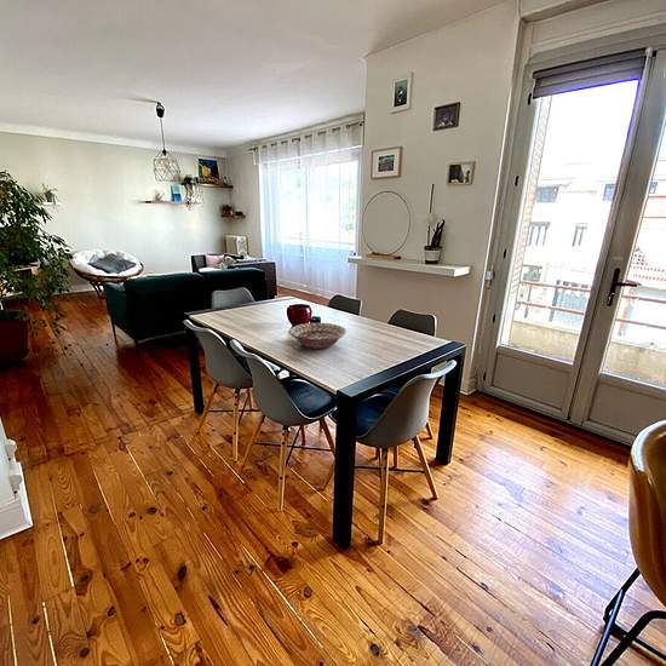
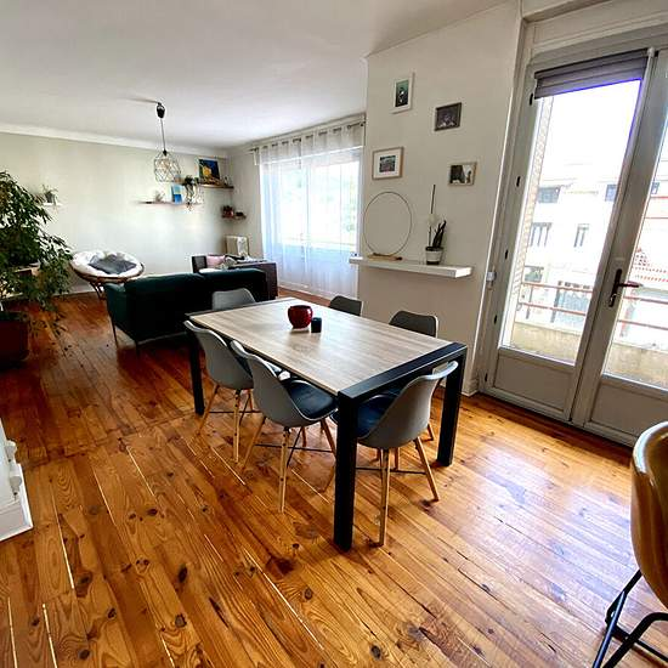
- decorative bowl (317, 337)
